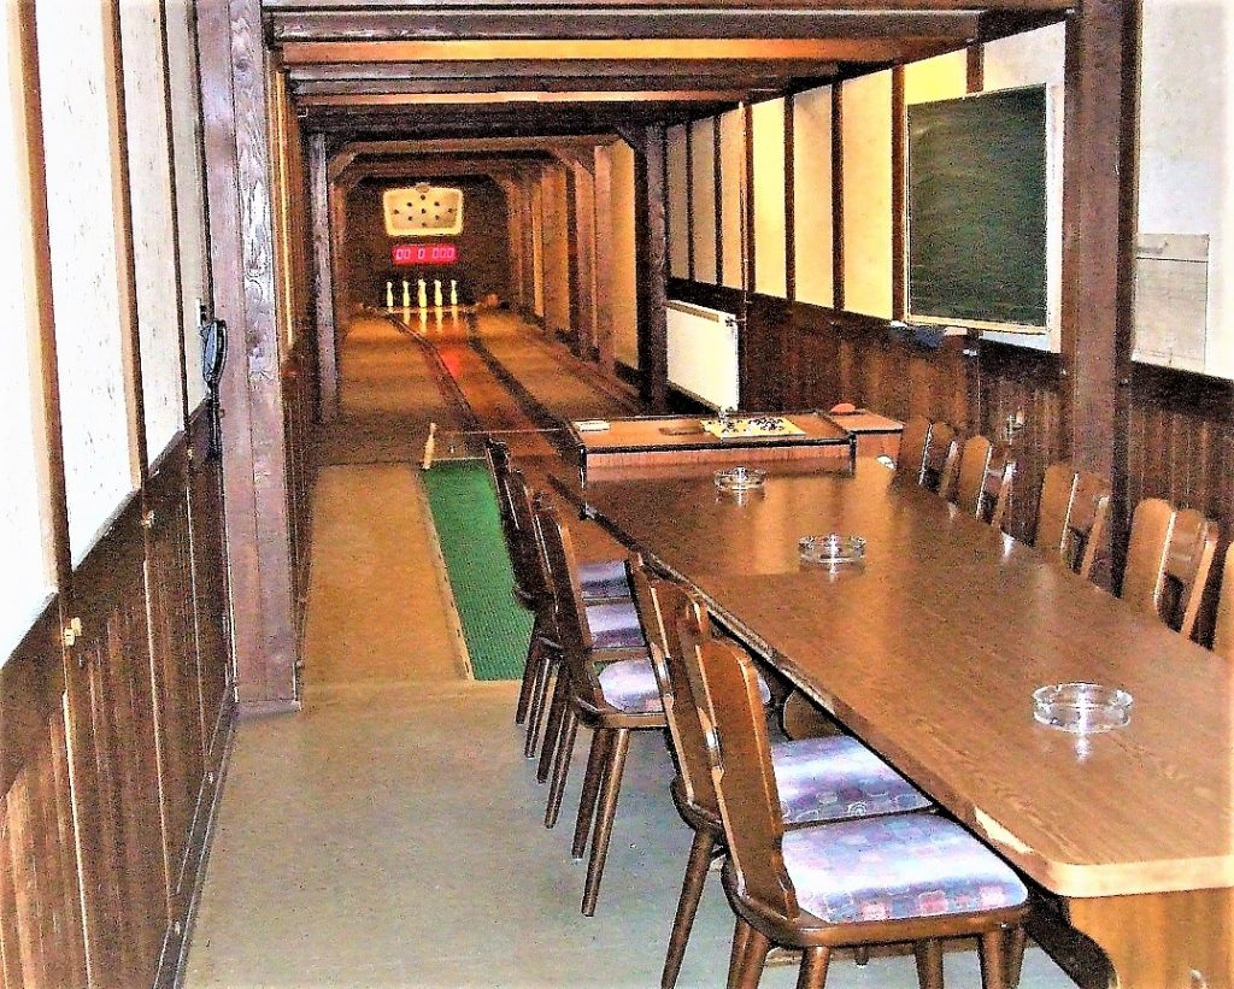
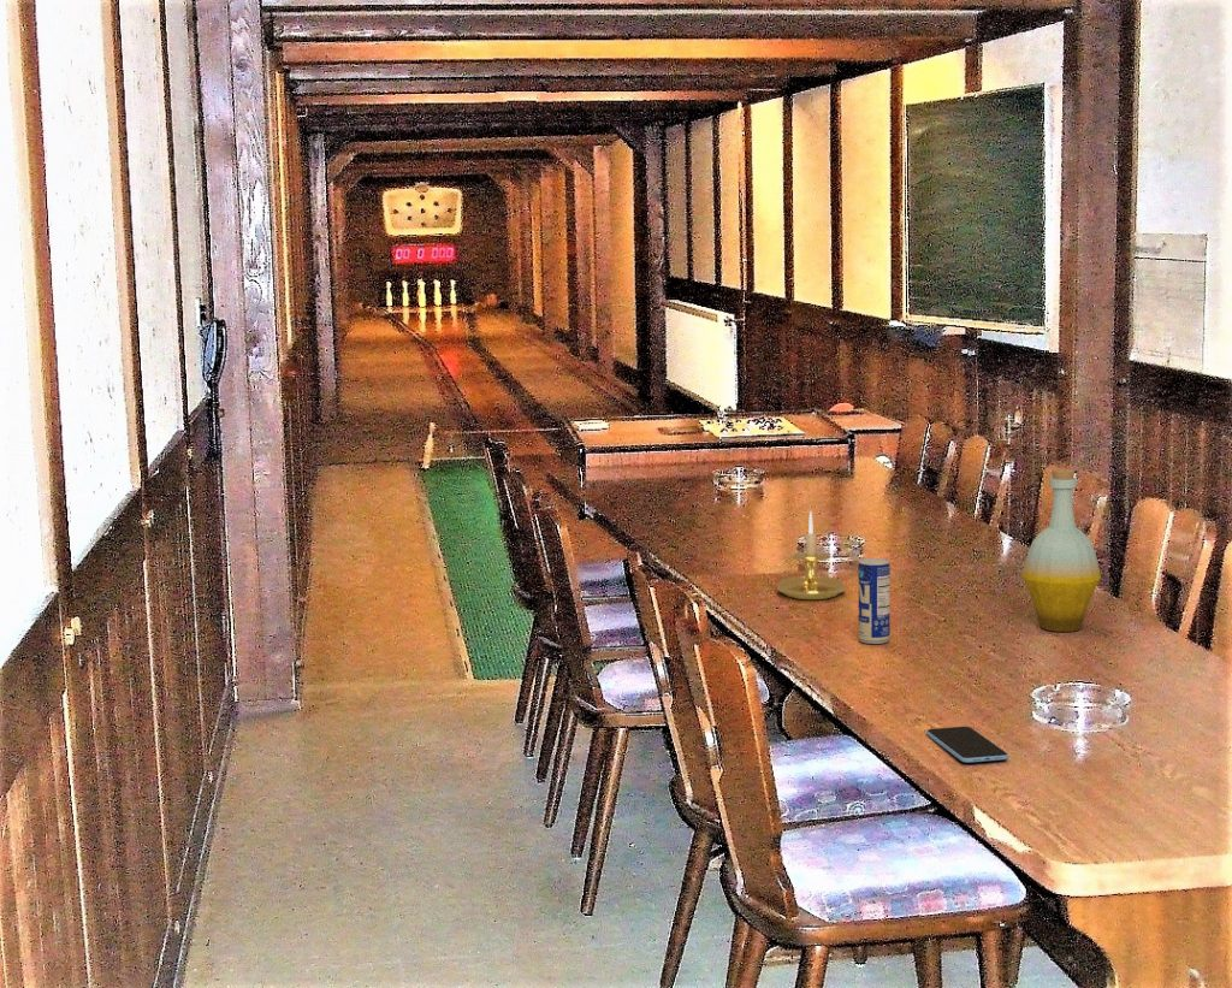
+ smartphone (966, 744)
+ beverage can (873, 601)
+ bottle (1061, 549)
+ candle holder (811, 552)
